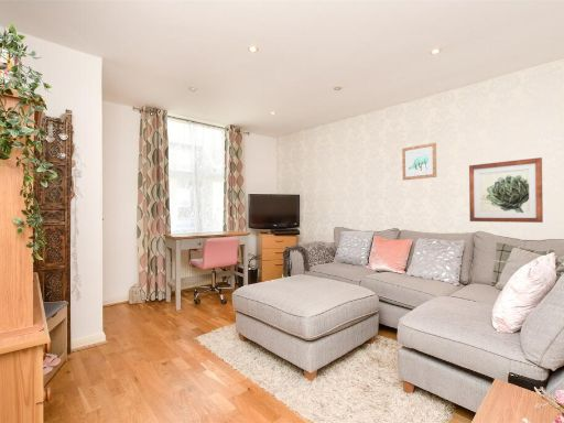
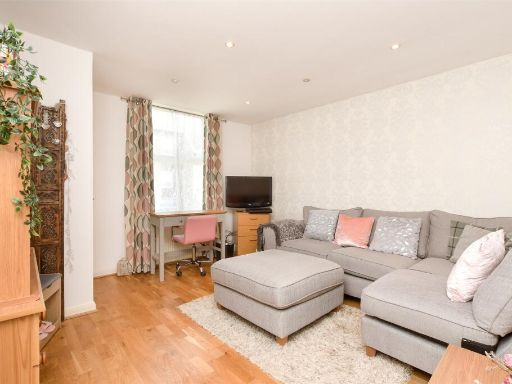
- wall art (419, 162)
- wall art (502, 192)
